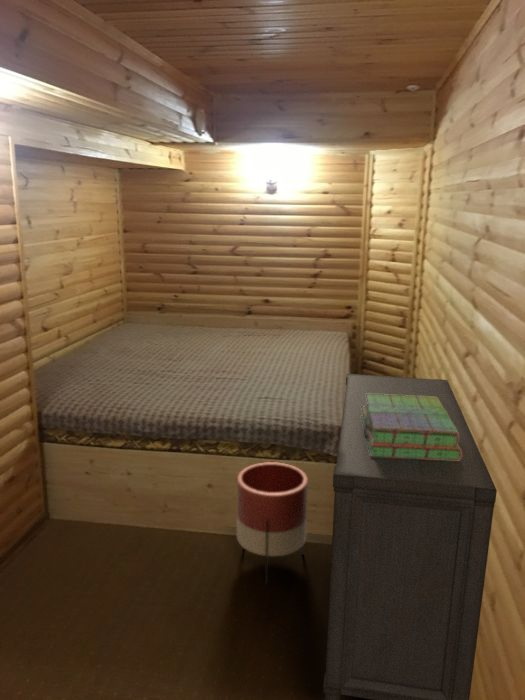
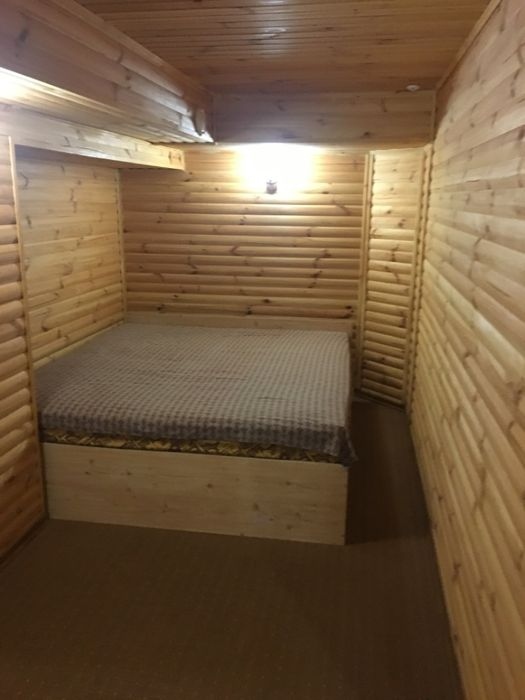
- dresser (392, 534)
- planter (271, 521)
- stack of books (407, 423)
